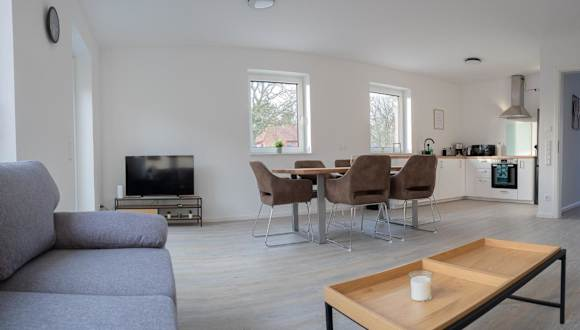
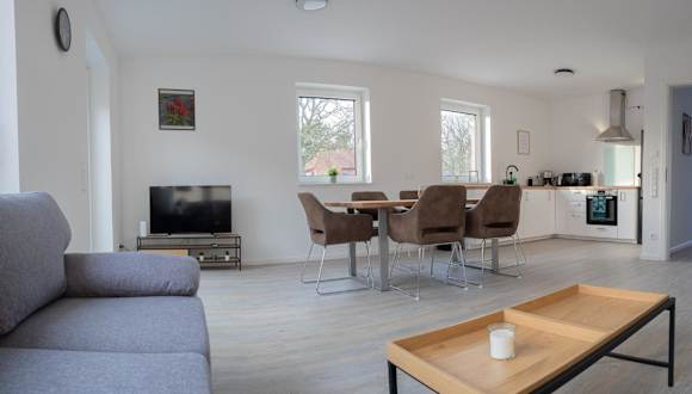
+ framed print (177, 110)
